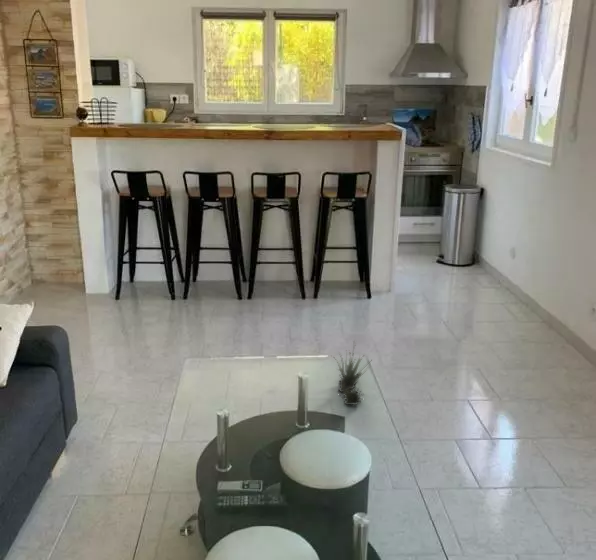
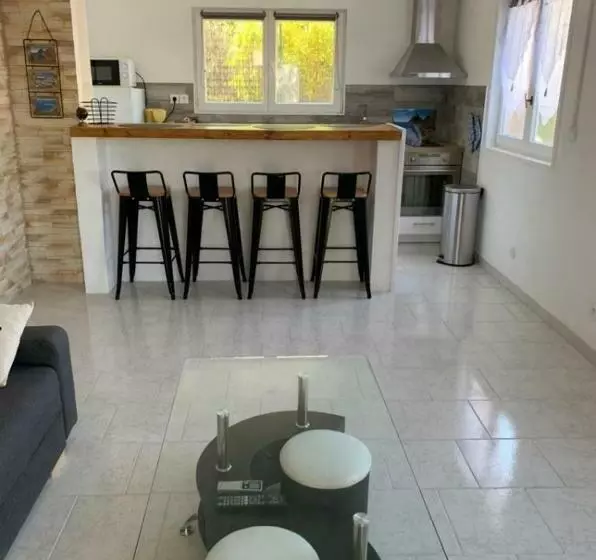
- succulent plant (351, 368)
